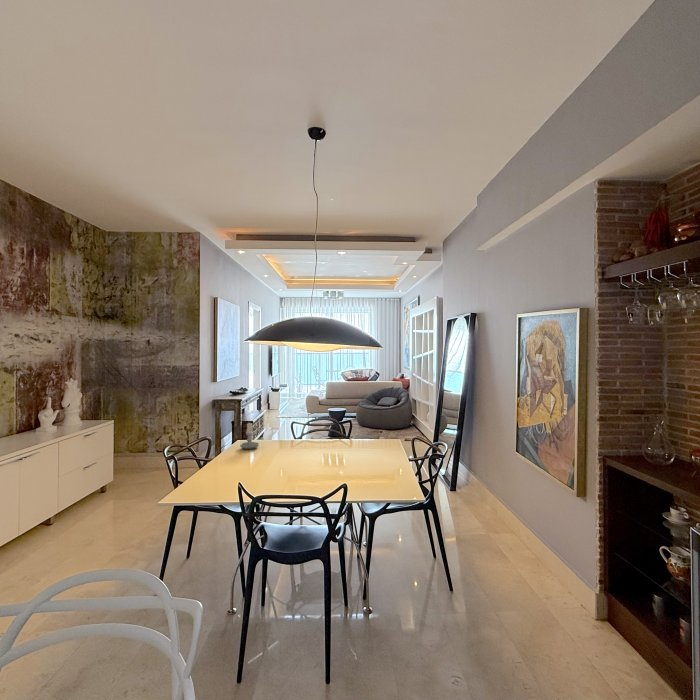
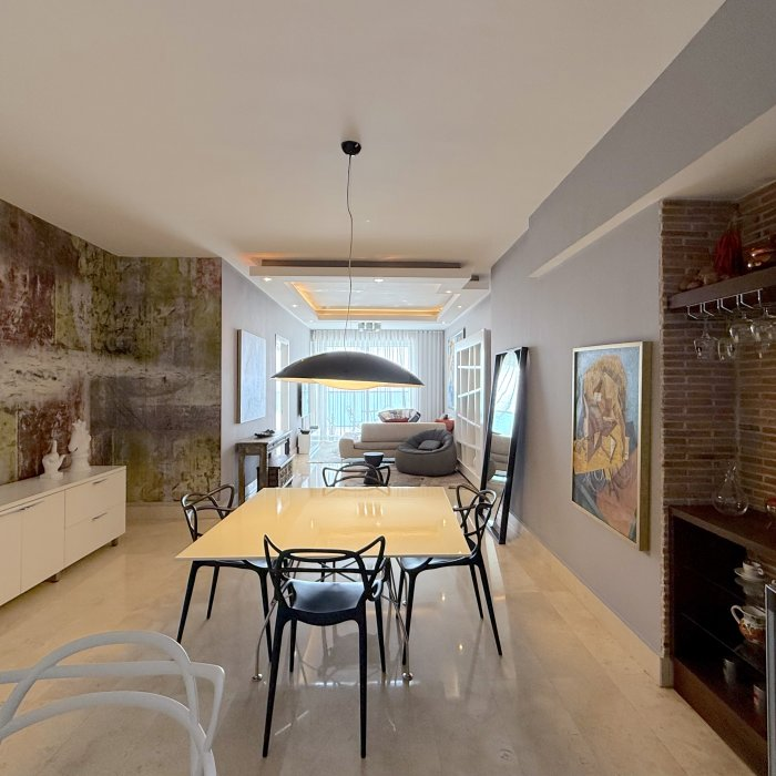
- candle (249, 435)
